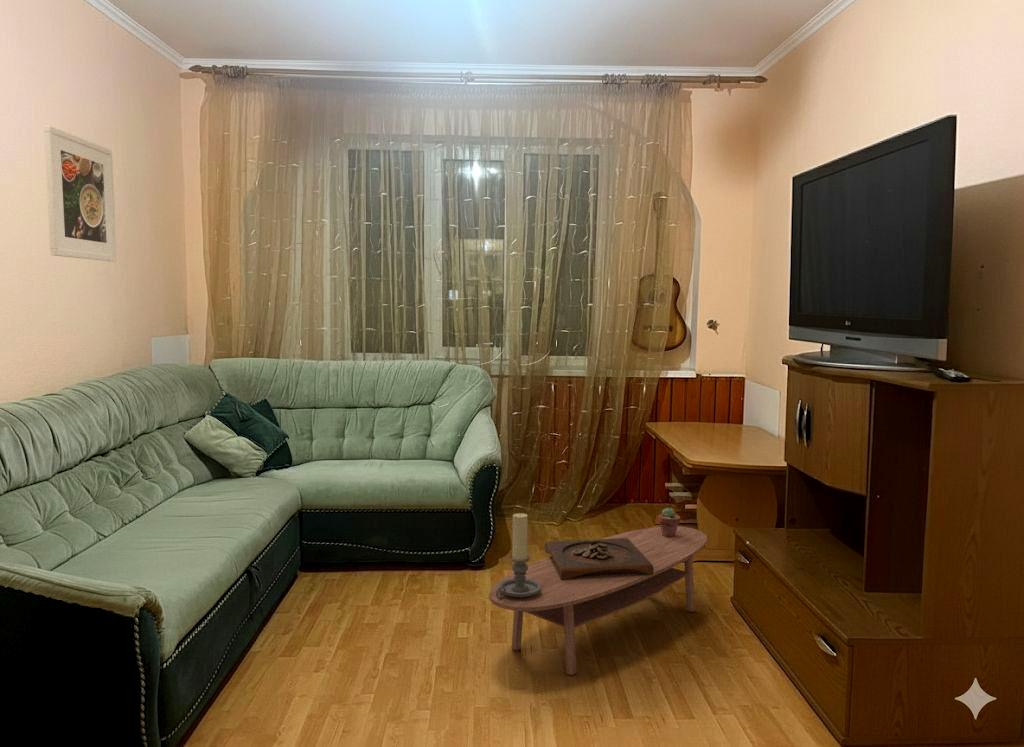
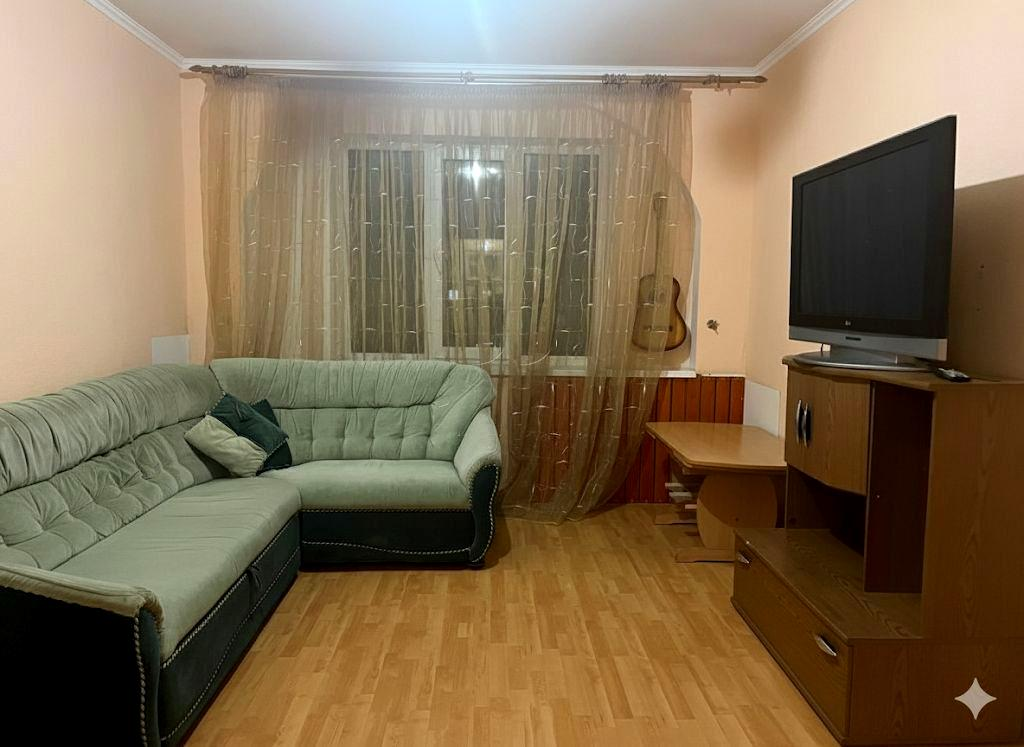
- potted succulent (669, 521)
- coffee table (609, 594)
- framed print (83, 199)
- wooden tray (597, 550)
- candle holder (516, 553)
